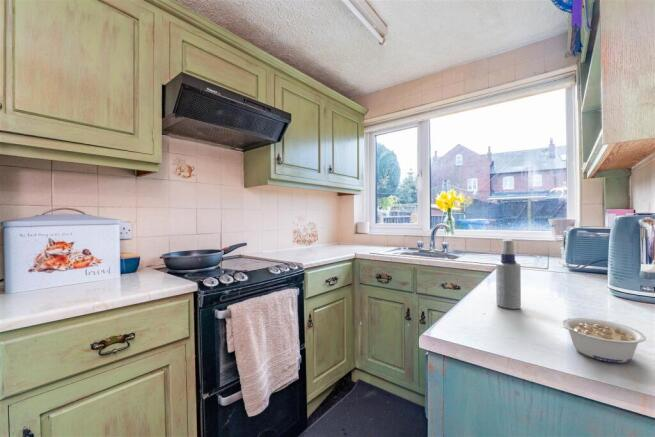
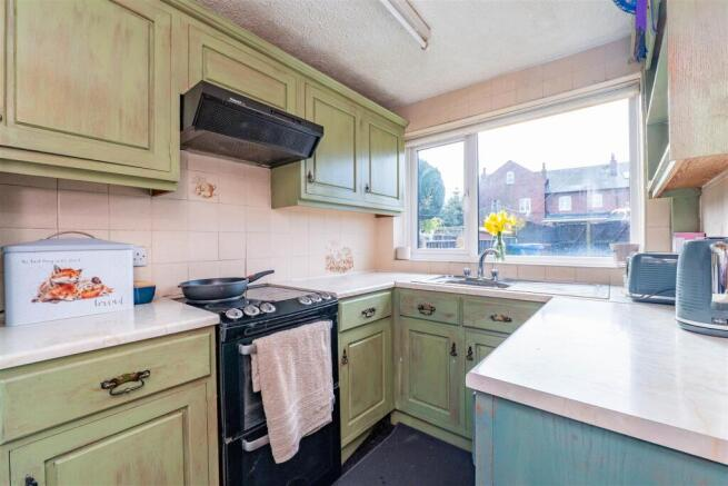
- spray bottle (508, 272)
- legume (601, 338)
